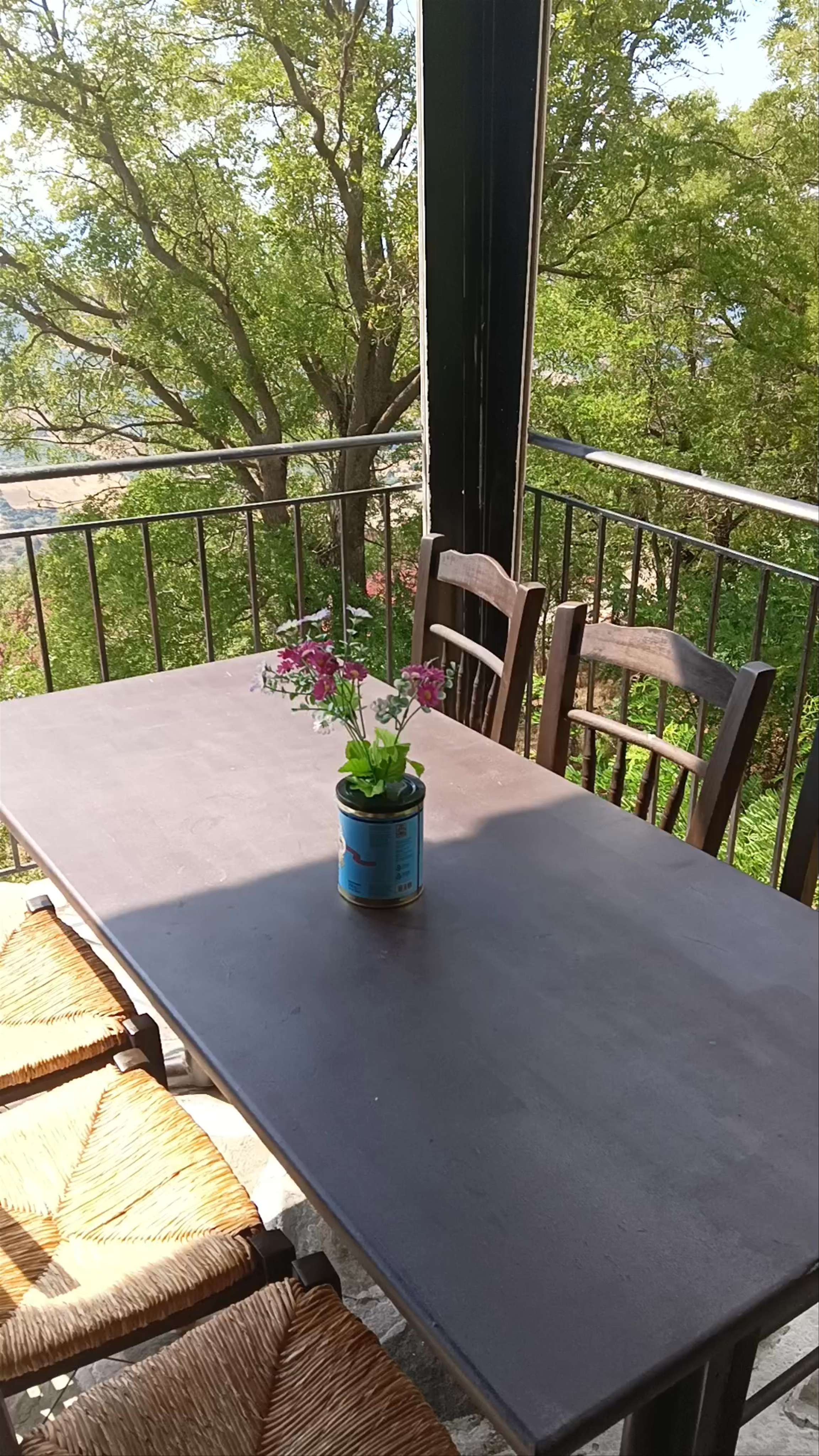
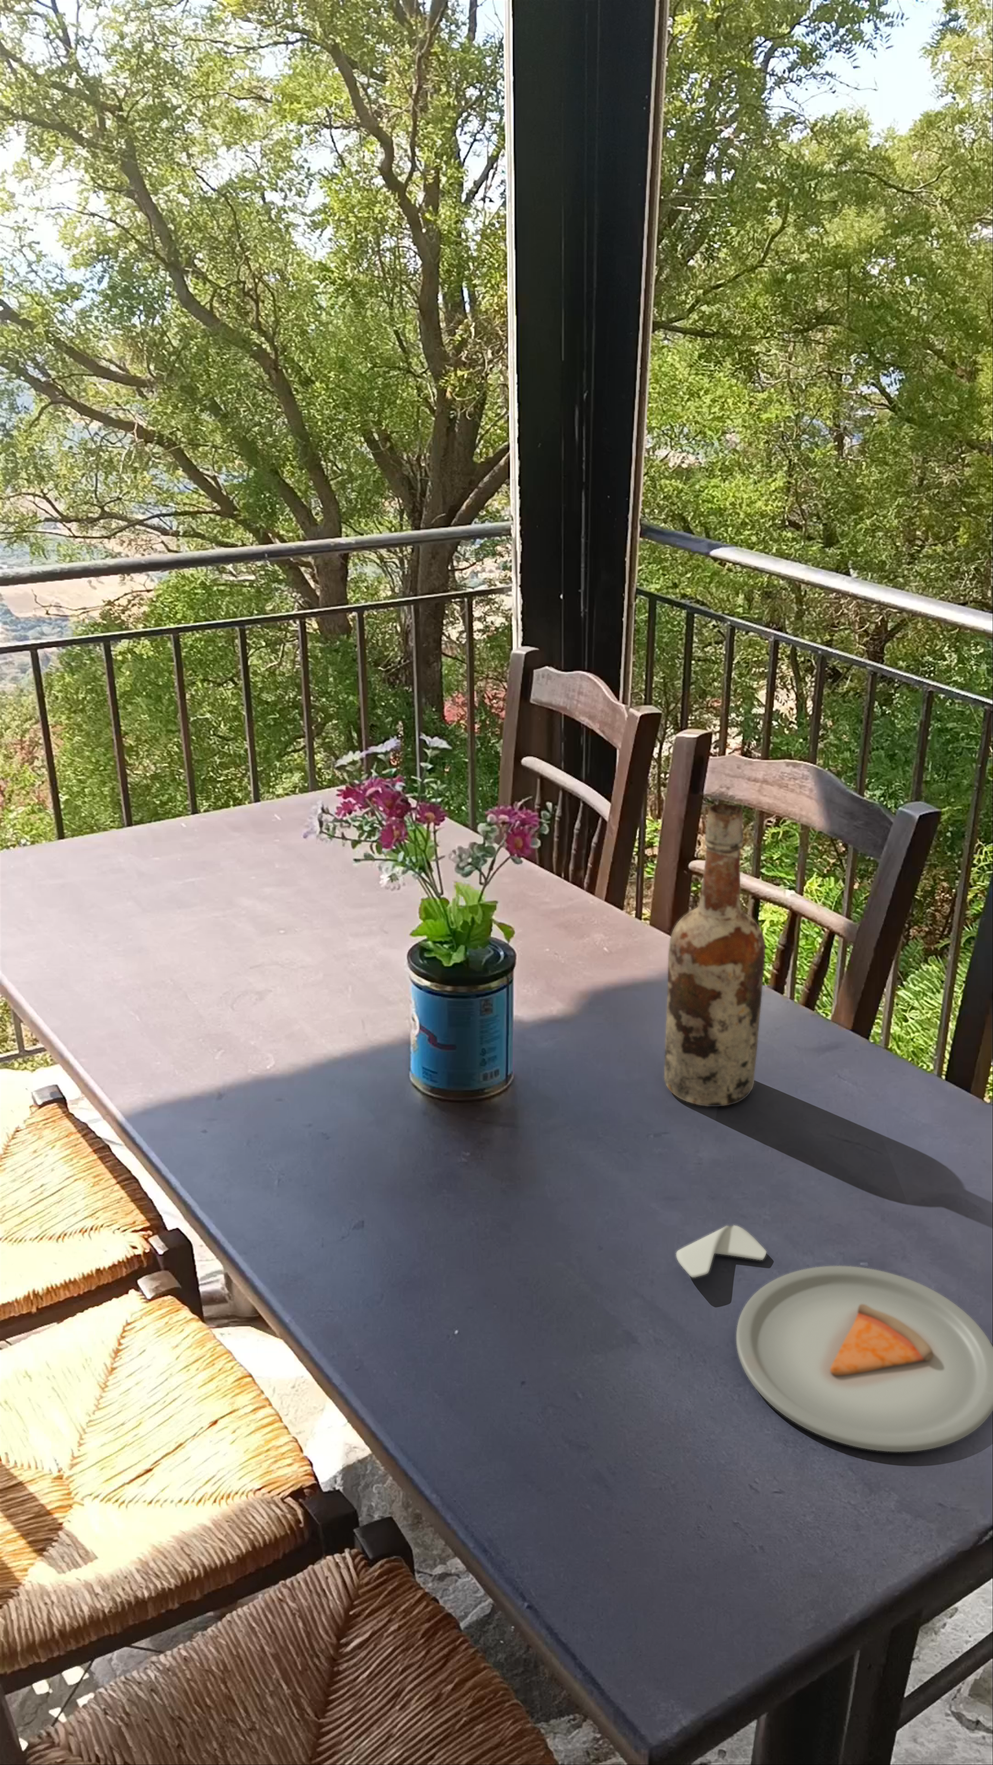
+ dinner plate (827, 1323)
+ wine bottle (717, 953)
